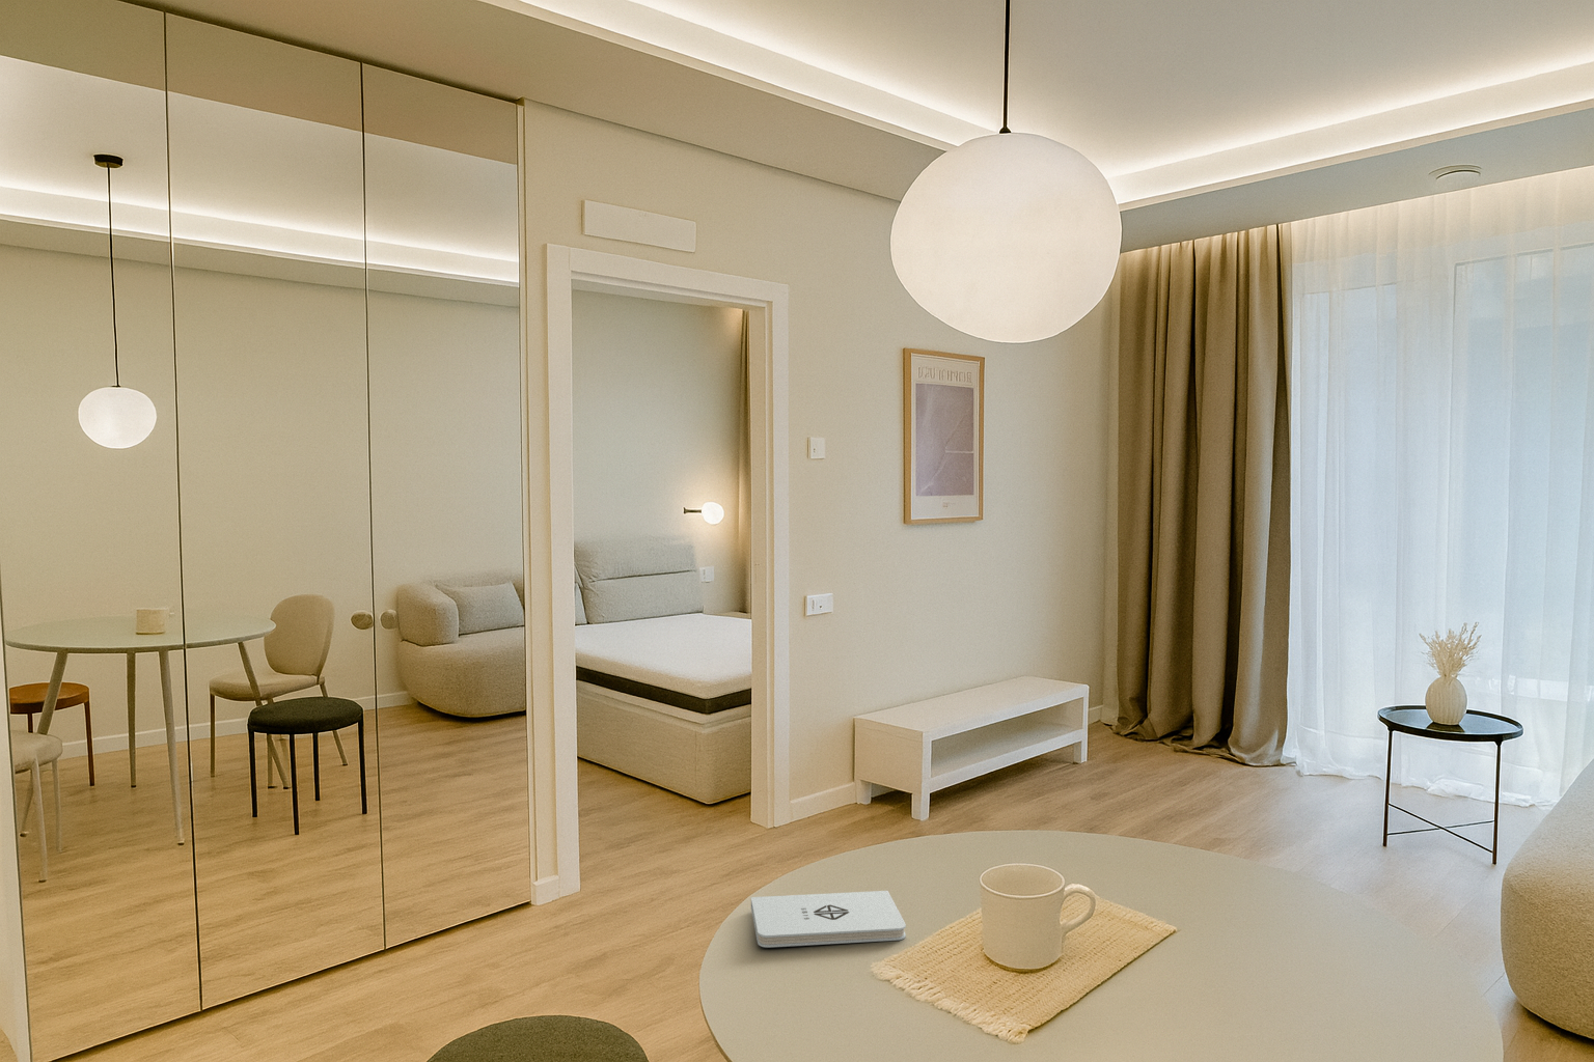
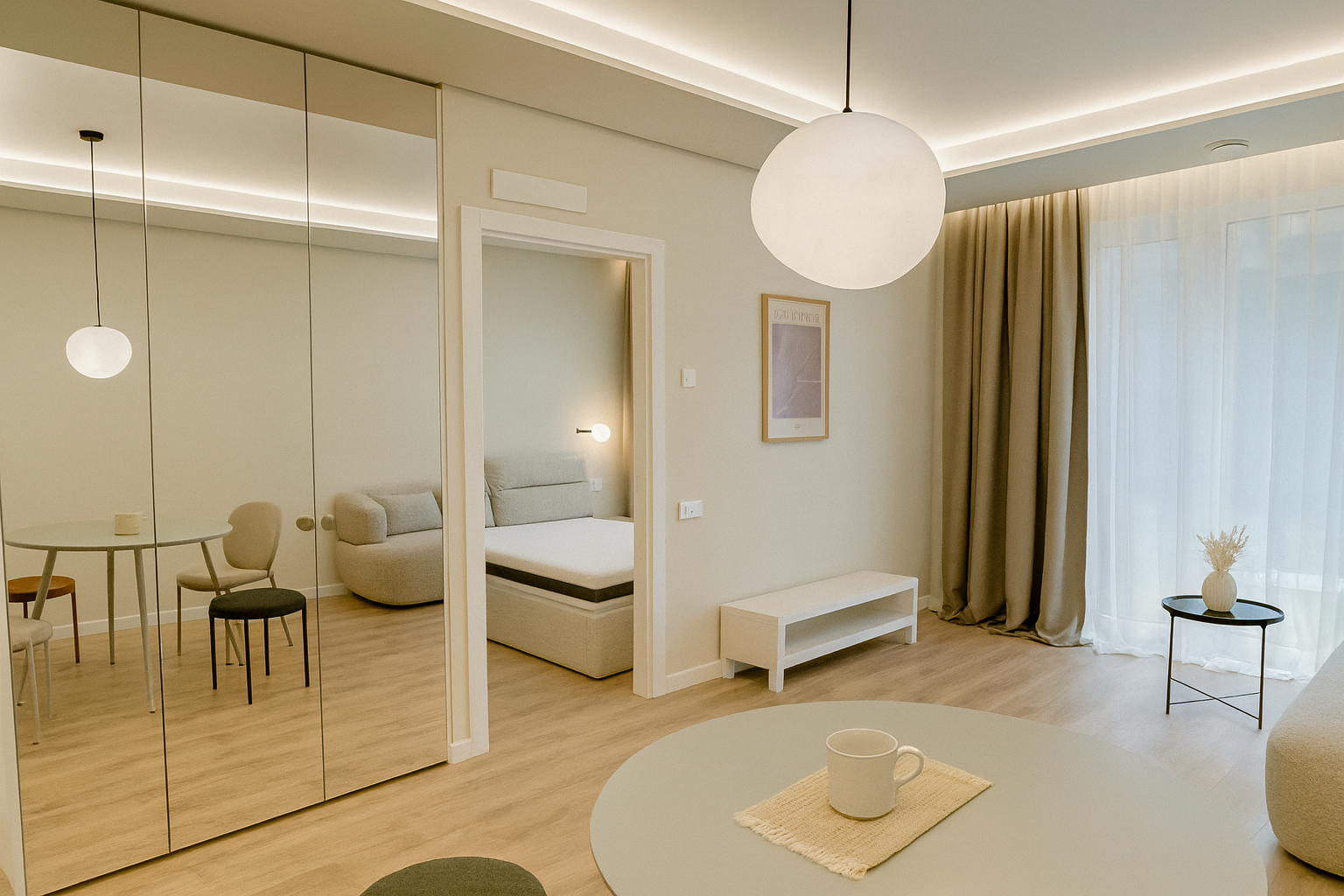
- notepad (825, 917)
